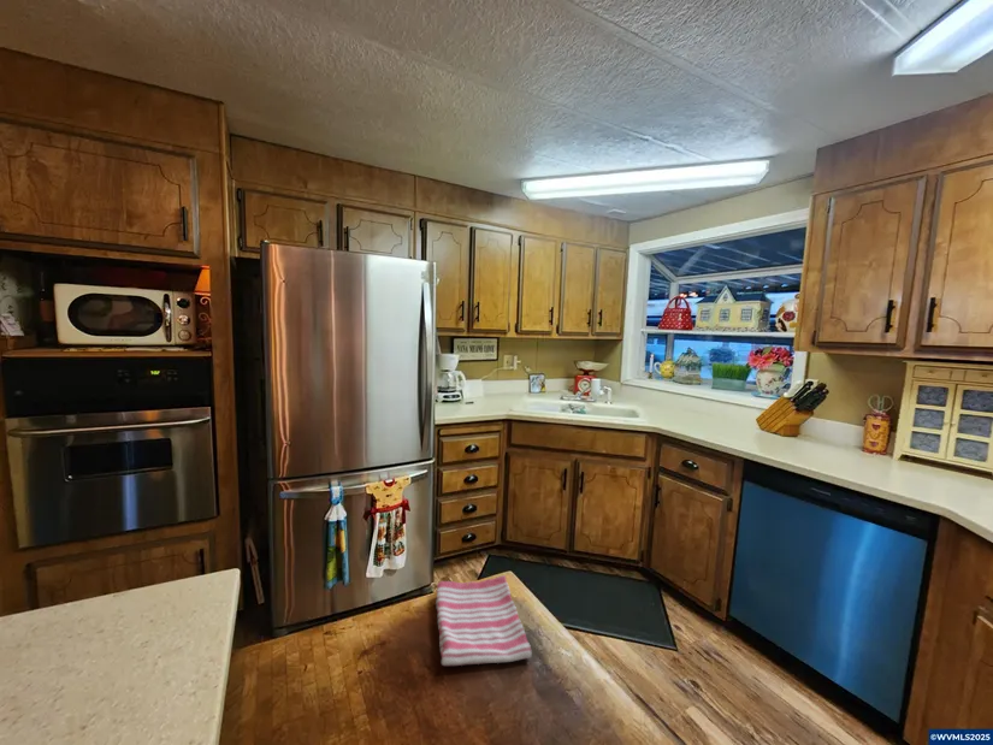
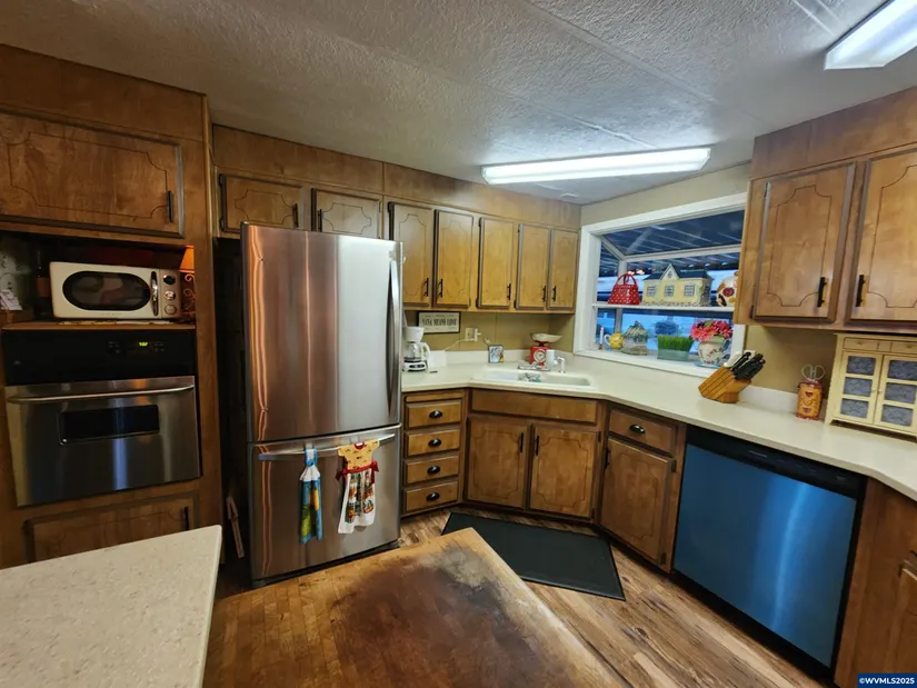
- dish towel (478, 615)
